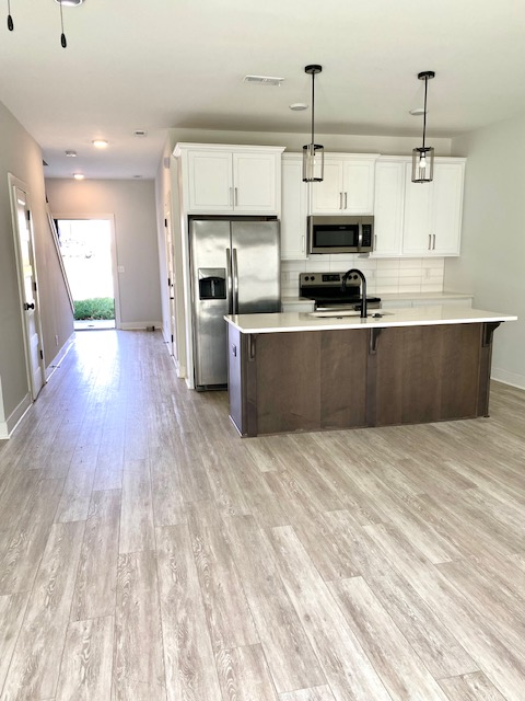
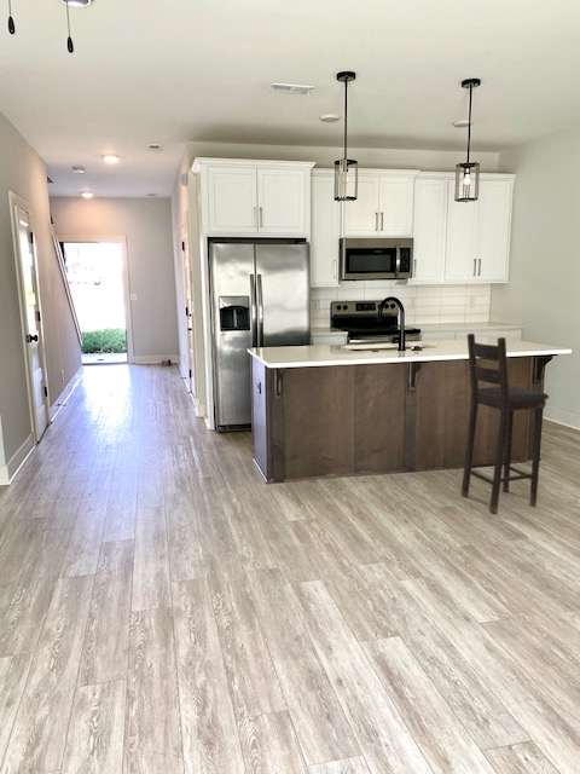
+ bar stool (504, 420)
